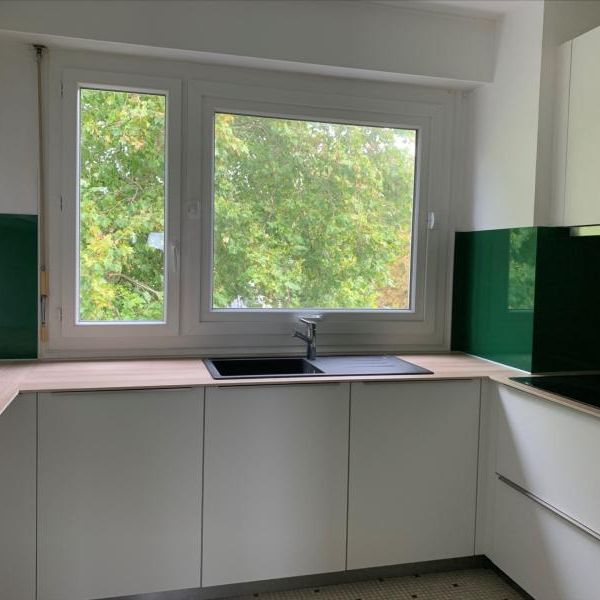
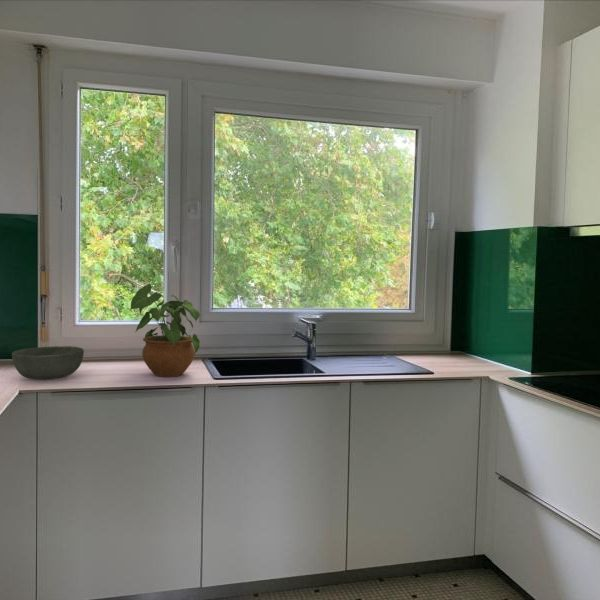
+ bowl (48, 363)
+ potted plant (162, 330)
